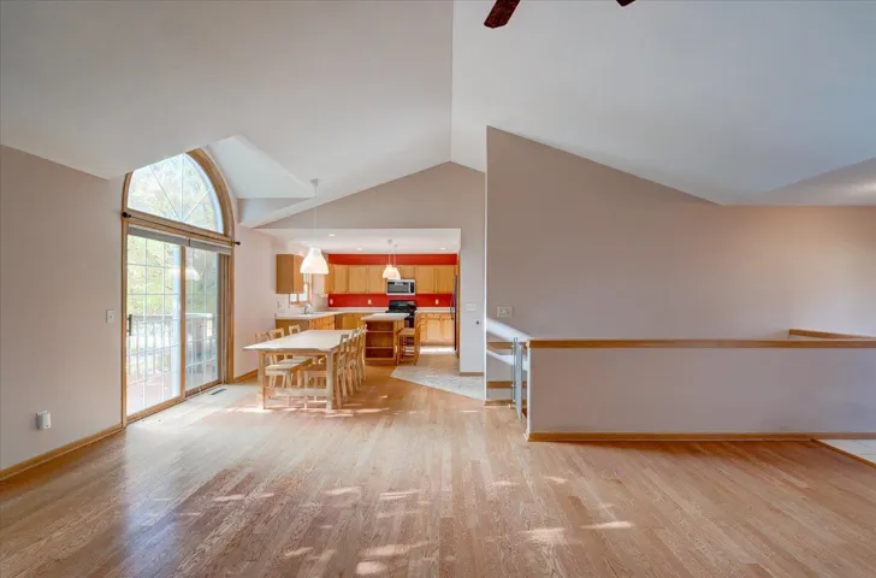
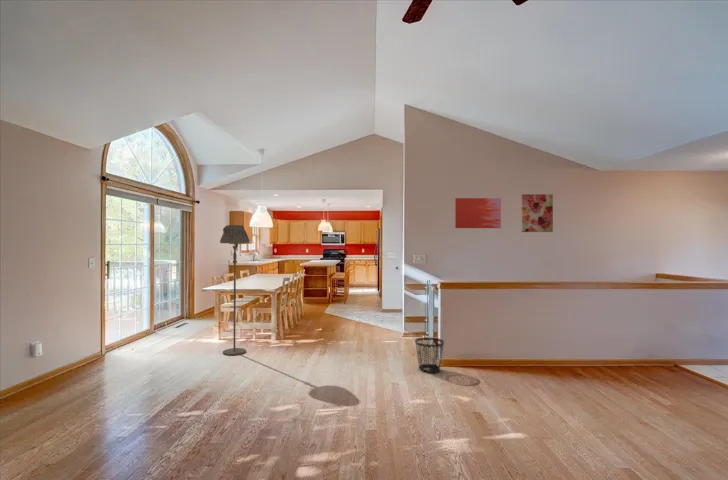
+ wall art (477, 213)
+ wastebasket (429, 356)
+ wall art (537, 213)
+ floor lamp (234, 288)
